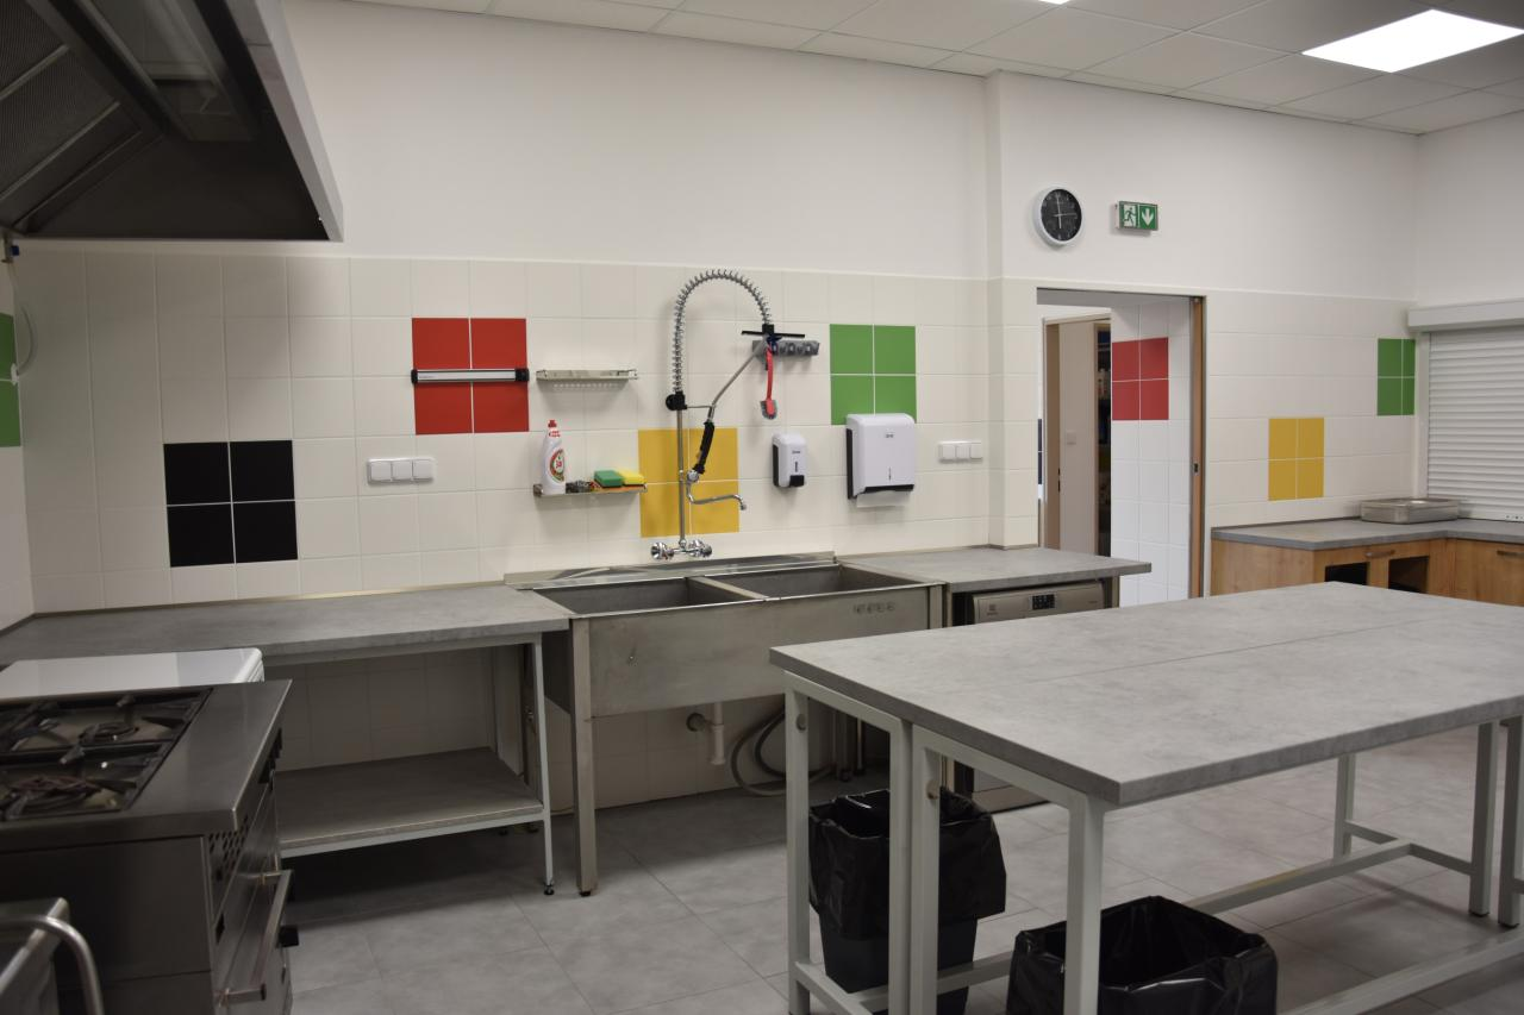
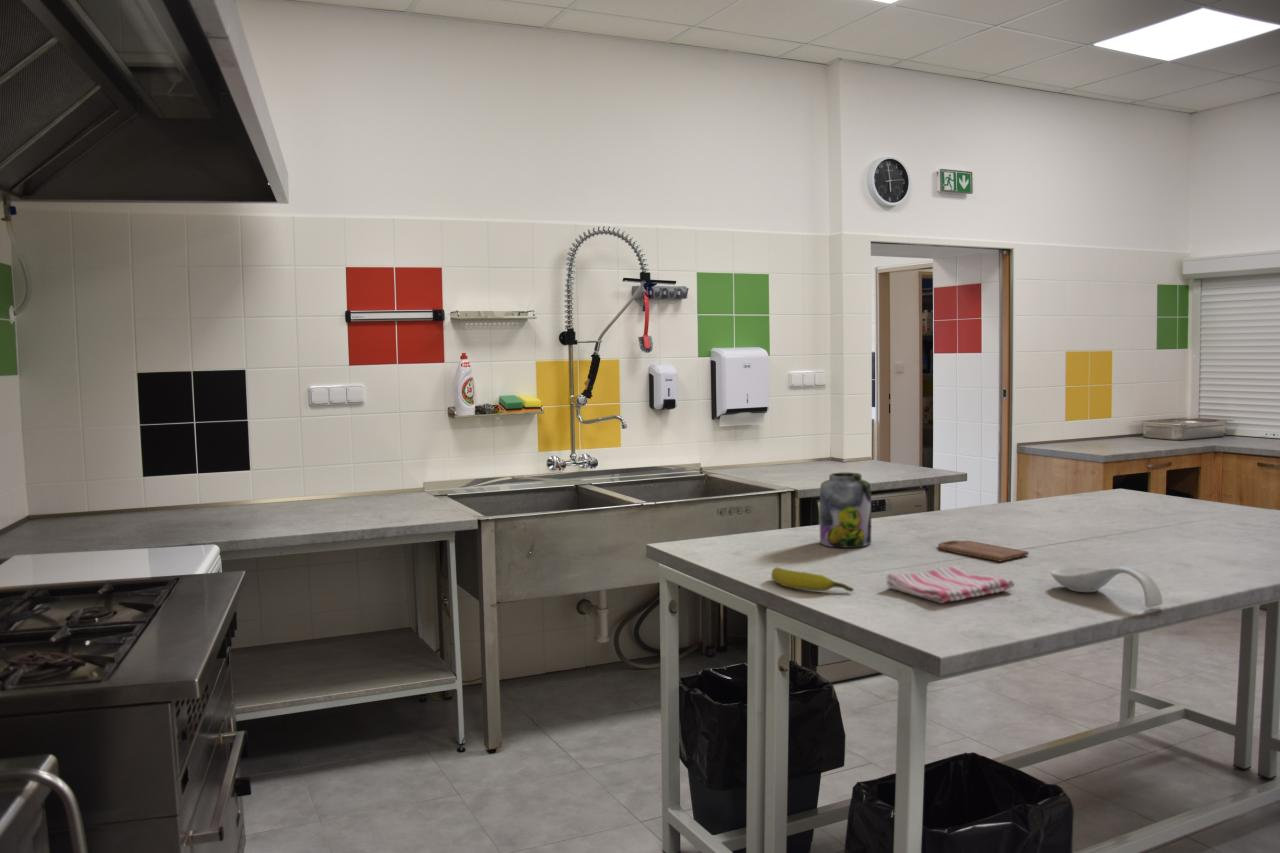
+ jar (845, 508)
+ spoon rest (1104, 578)
+ banana (805, 578)
+ cutting board (978, 549)
+ dish towel (949, 581)
